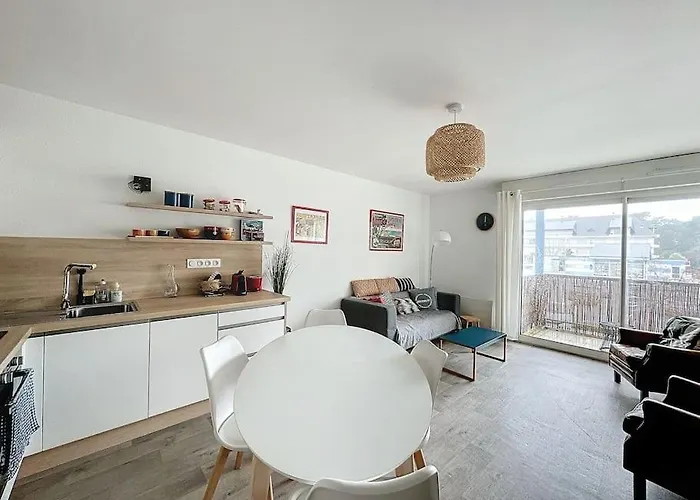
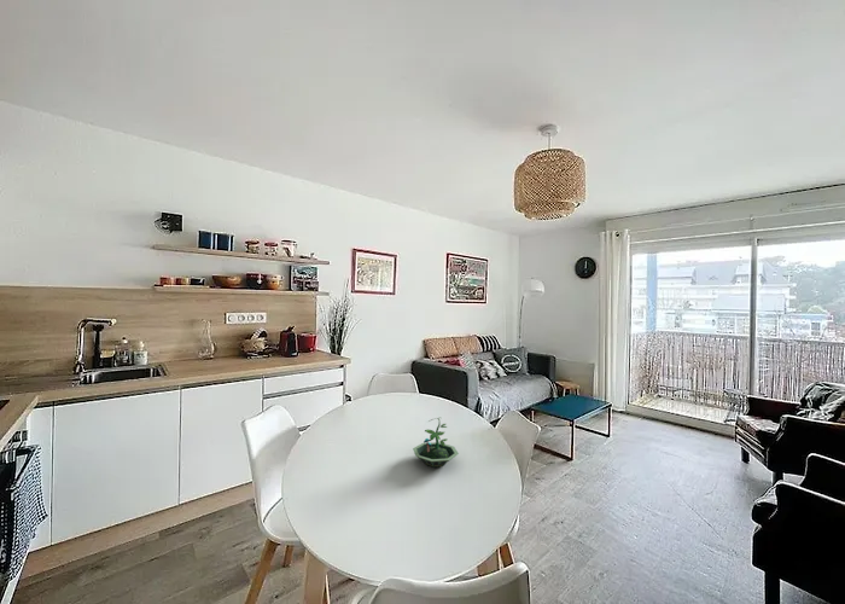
+ terrarium (437, 426)
